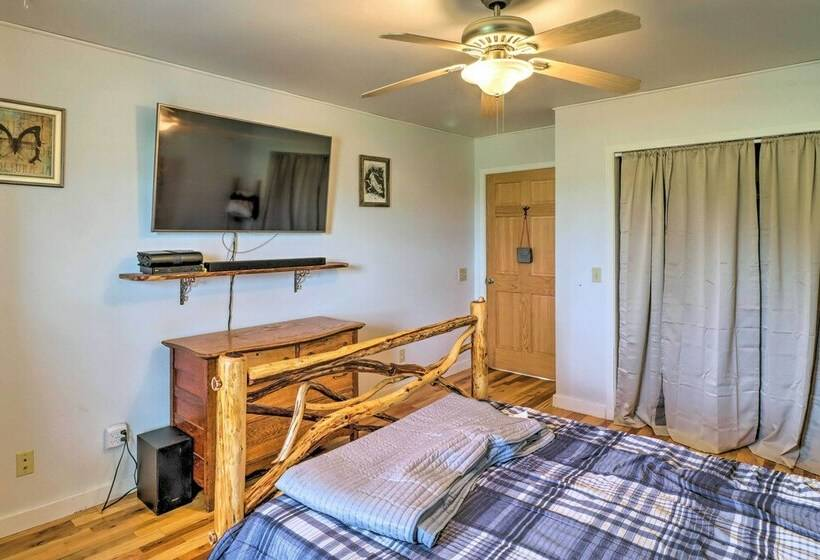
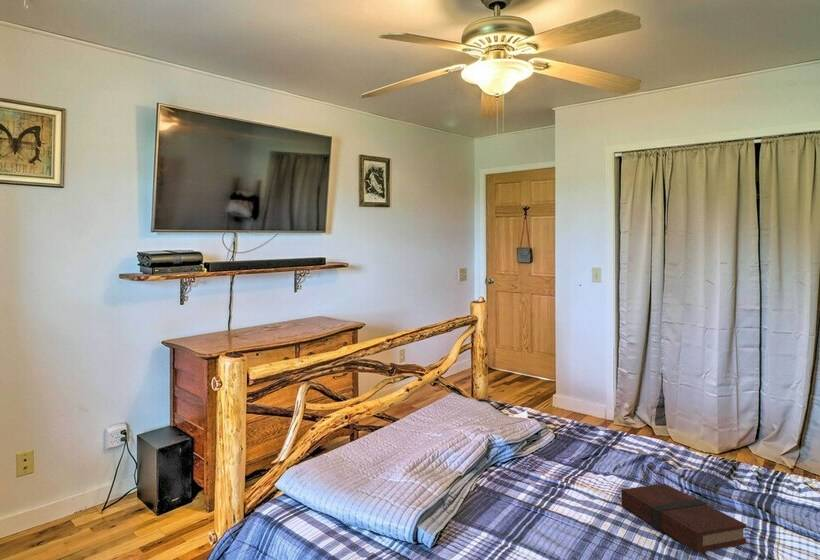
+ book (679, 514)
